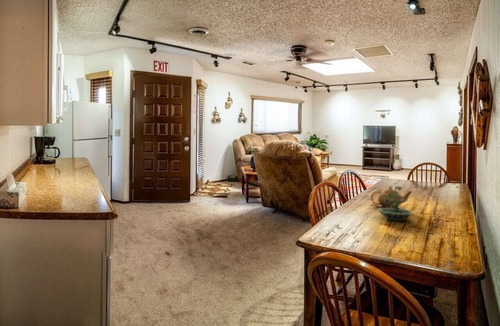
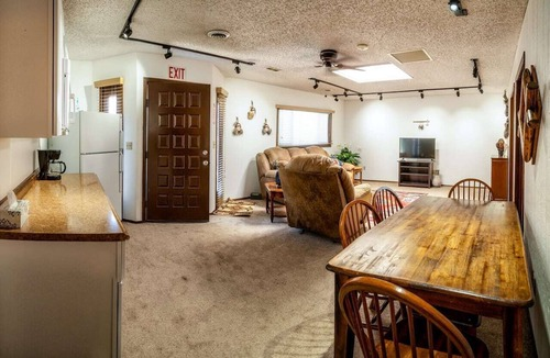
- terrarium (396, 192)
- teapot (388, 197)
